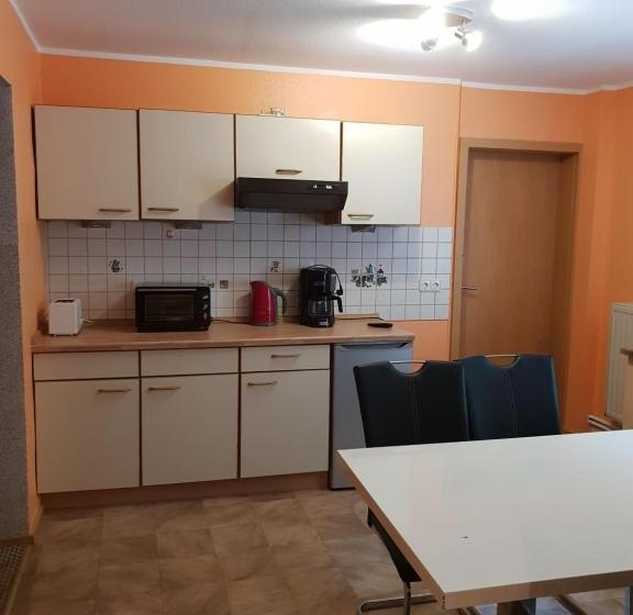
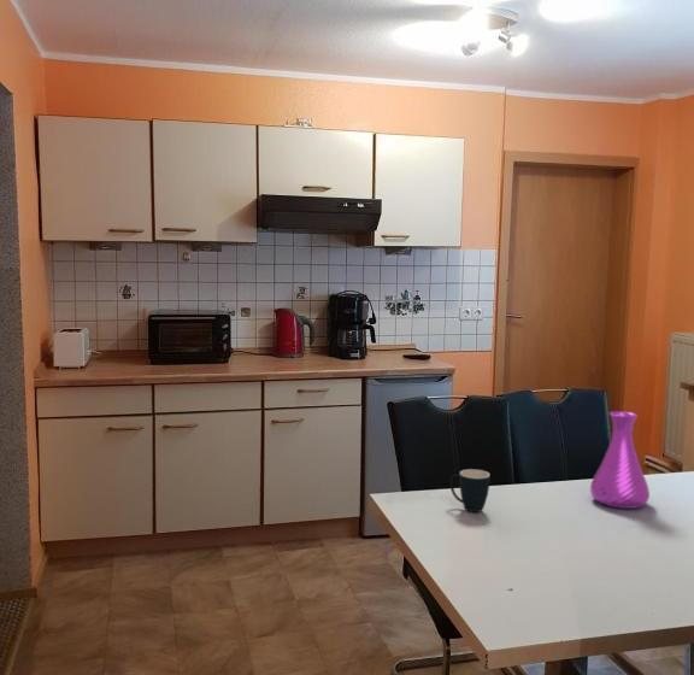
+ vase (621, 458)
+ mug (469, 491)
